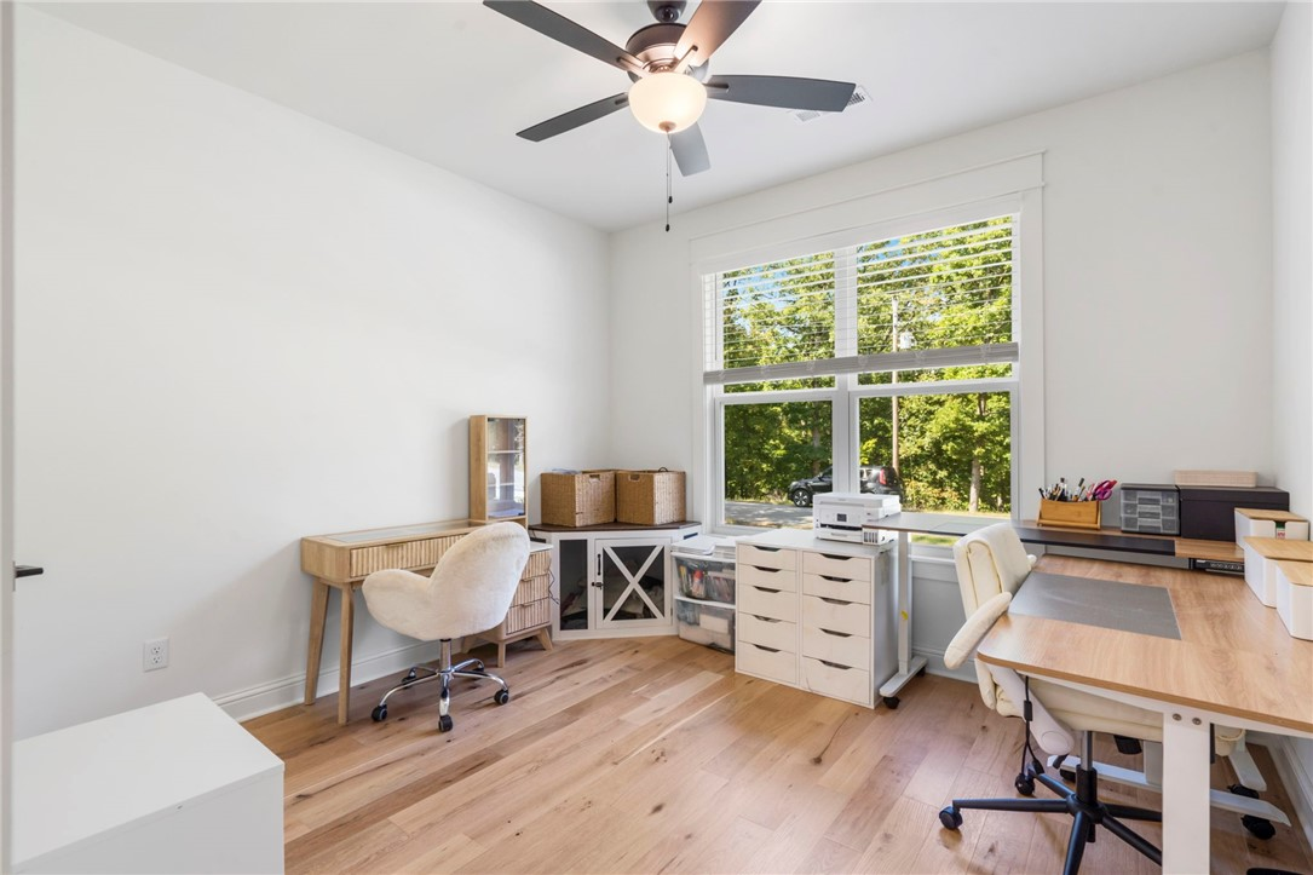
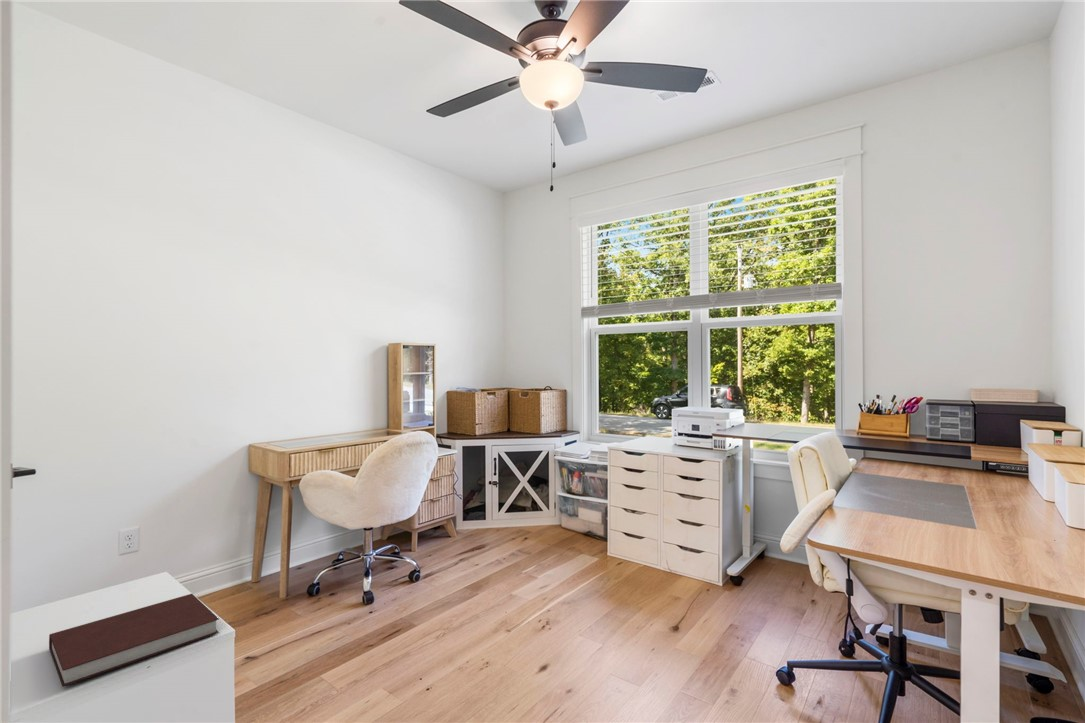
+ notebook (136, 633)
